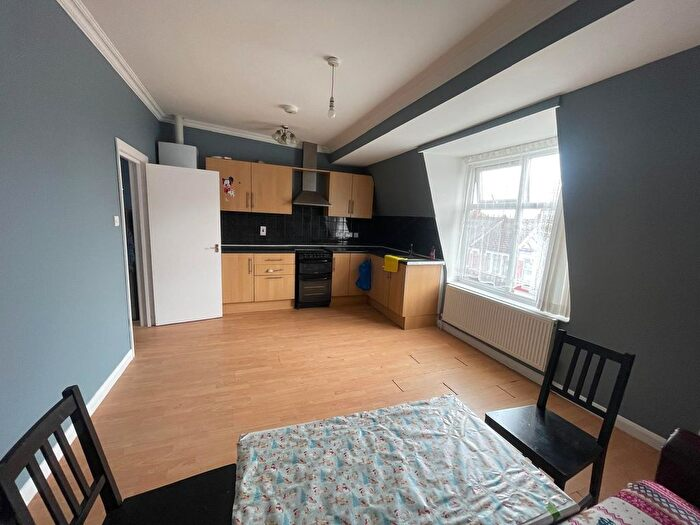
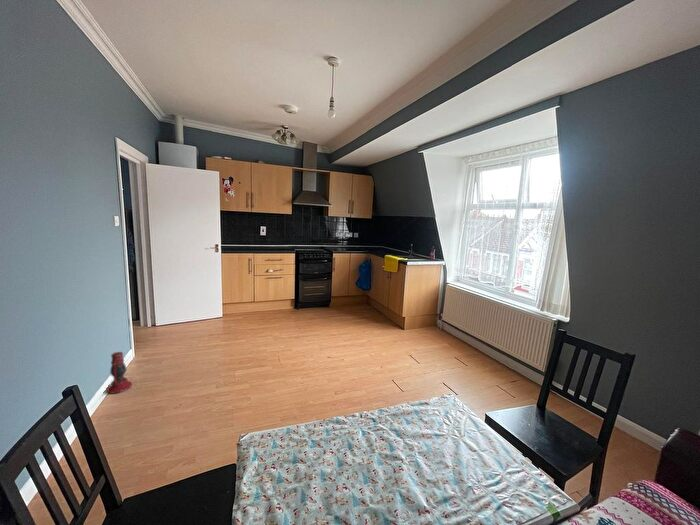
+ lantern (121, 370)
